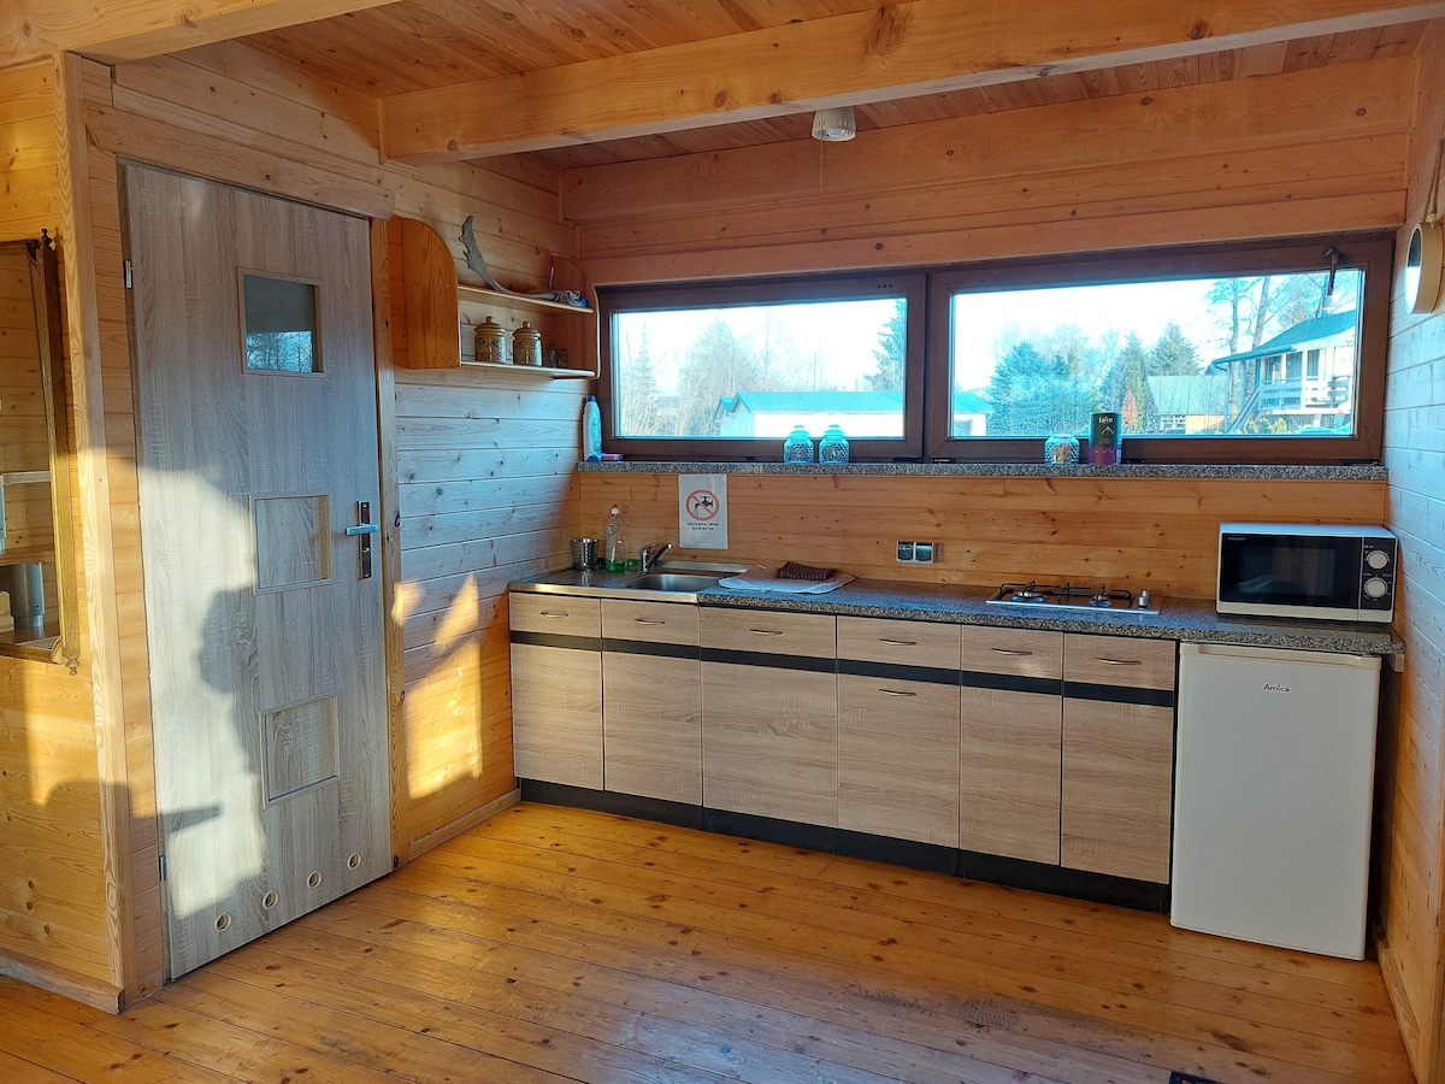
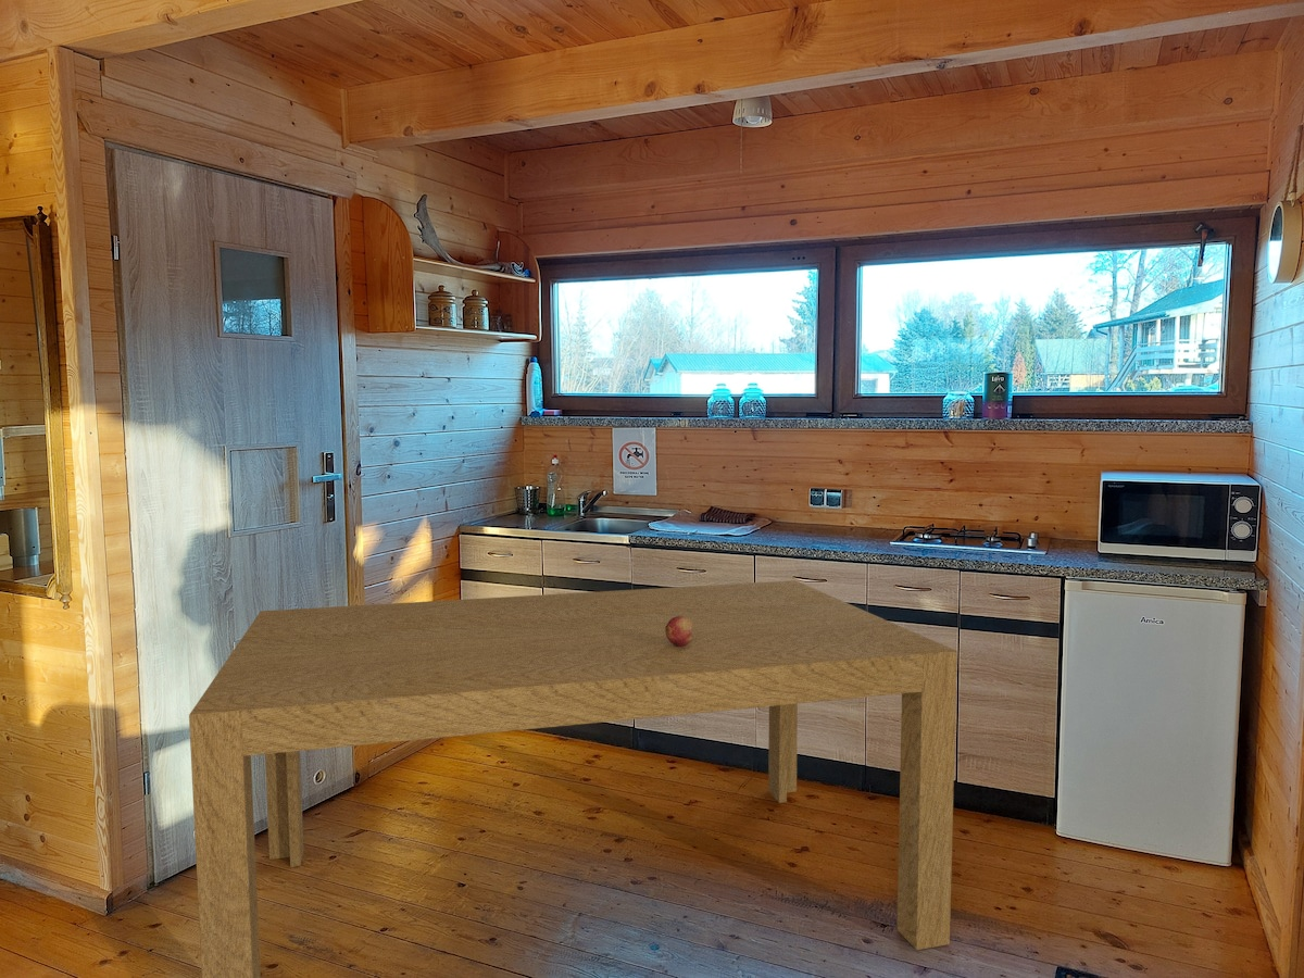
+ dining table (568, 725)
+ fruit (679, 630)
